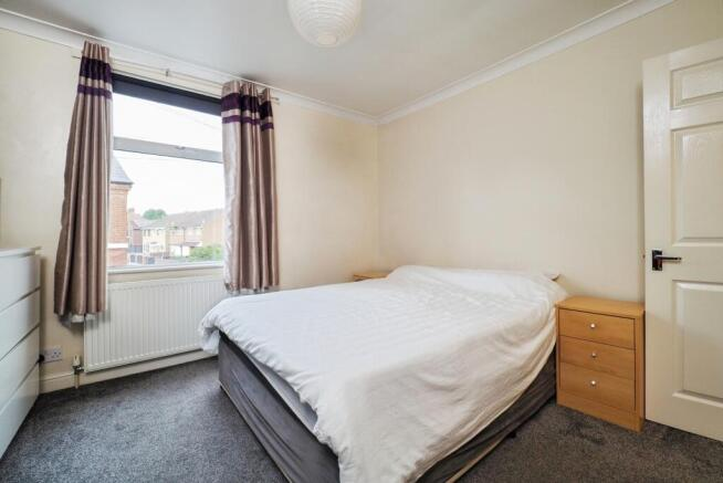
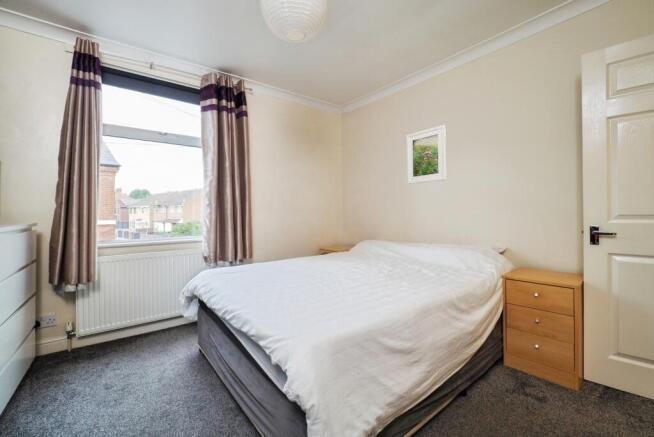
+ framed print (425, 156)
